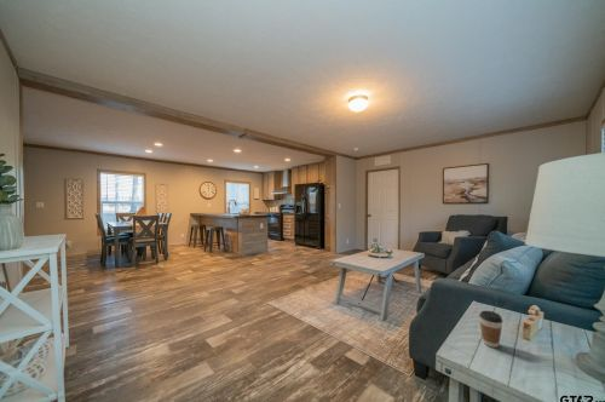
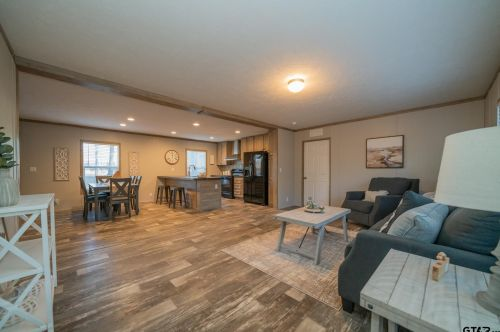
- coffee cup (490, 328)
